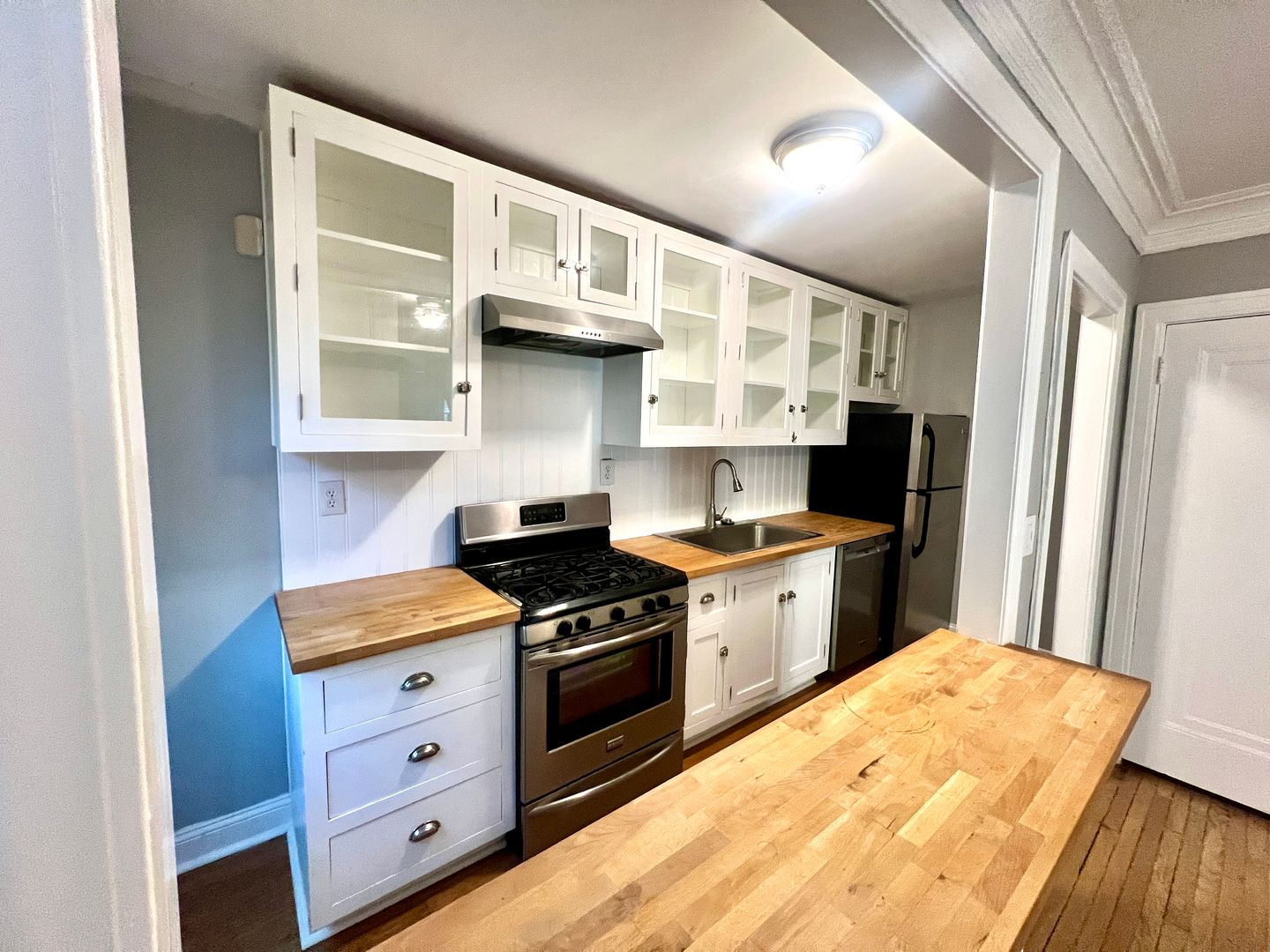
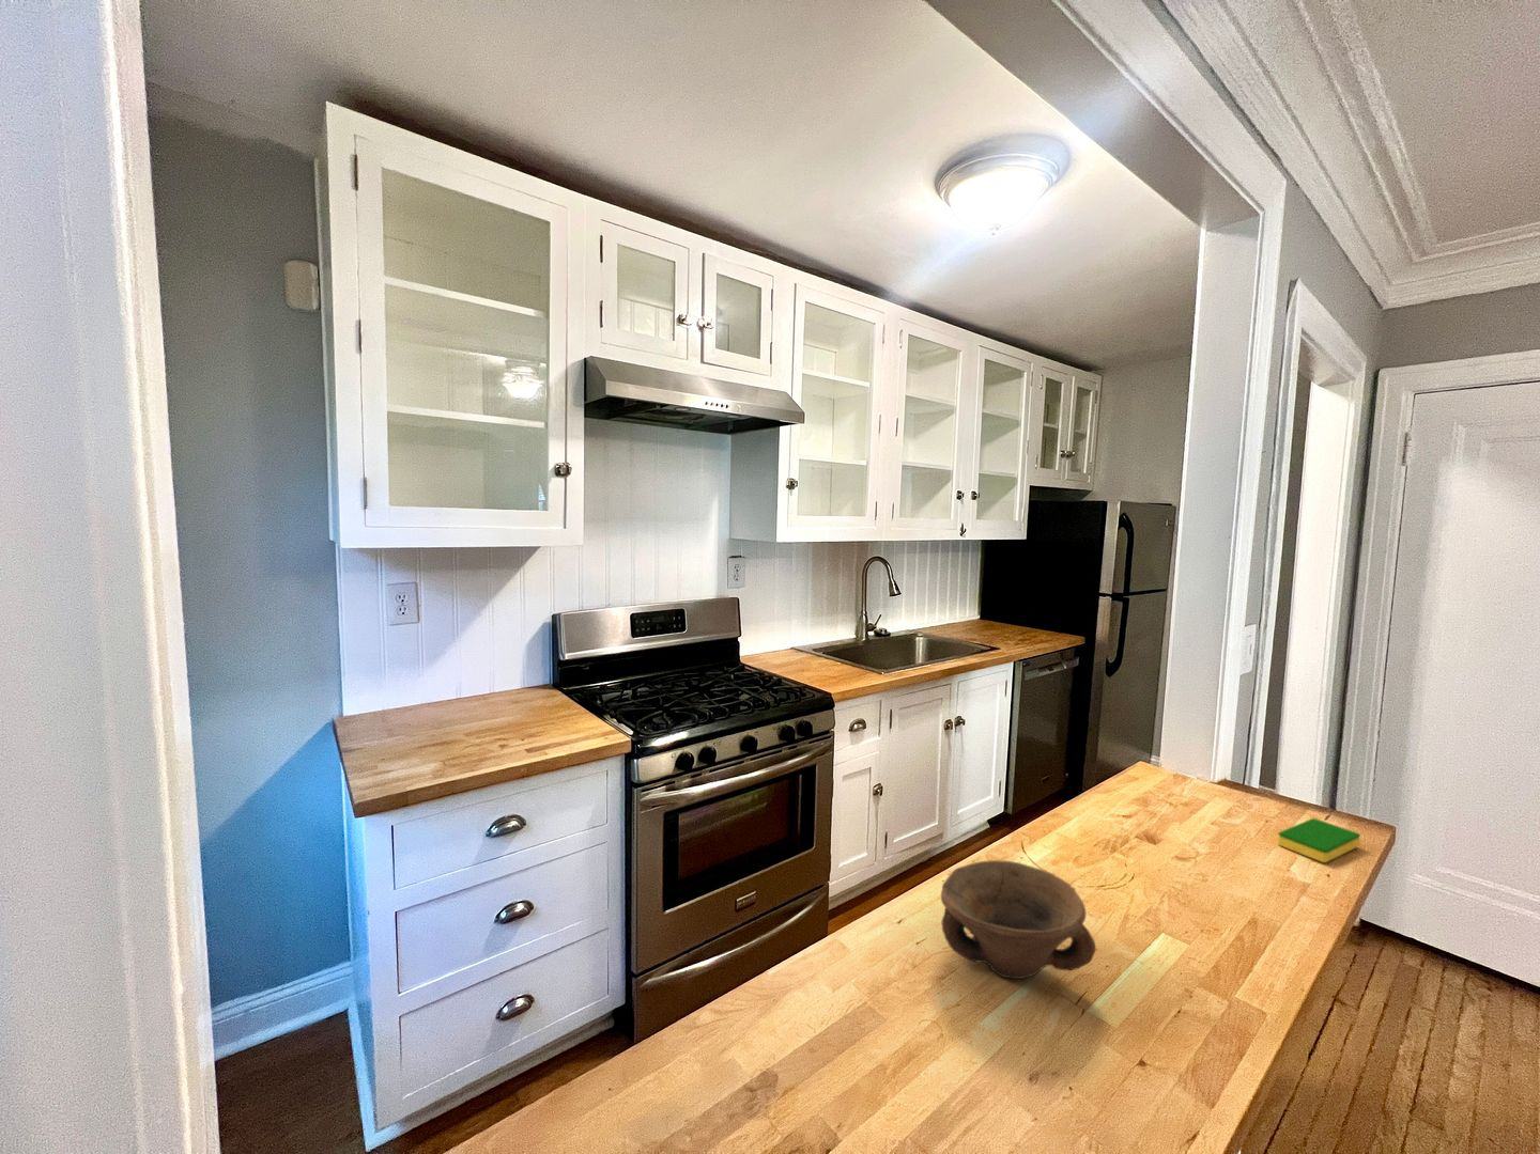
+ dish sponge (1318, 839)
+ bowl (1014, 927)
